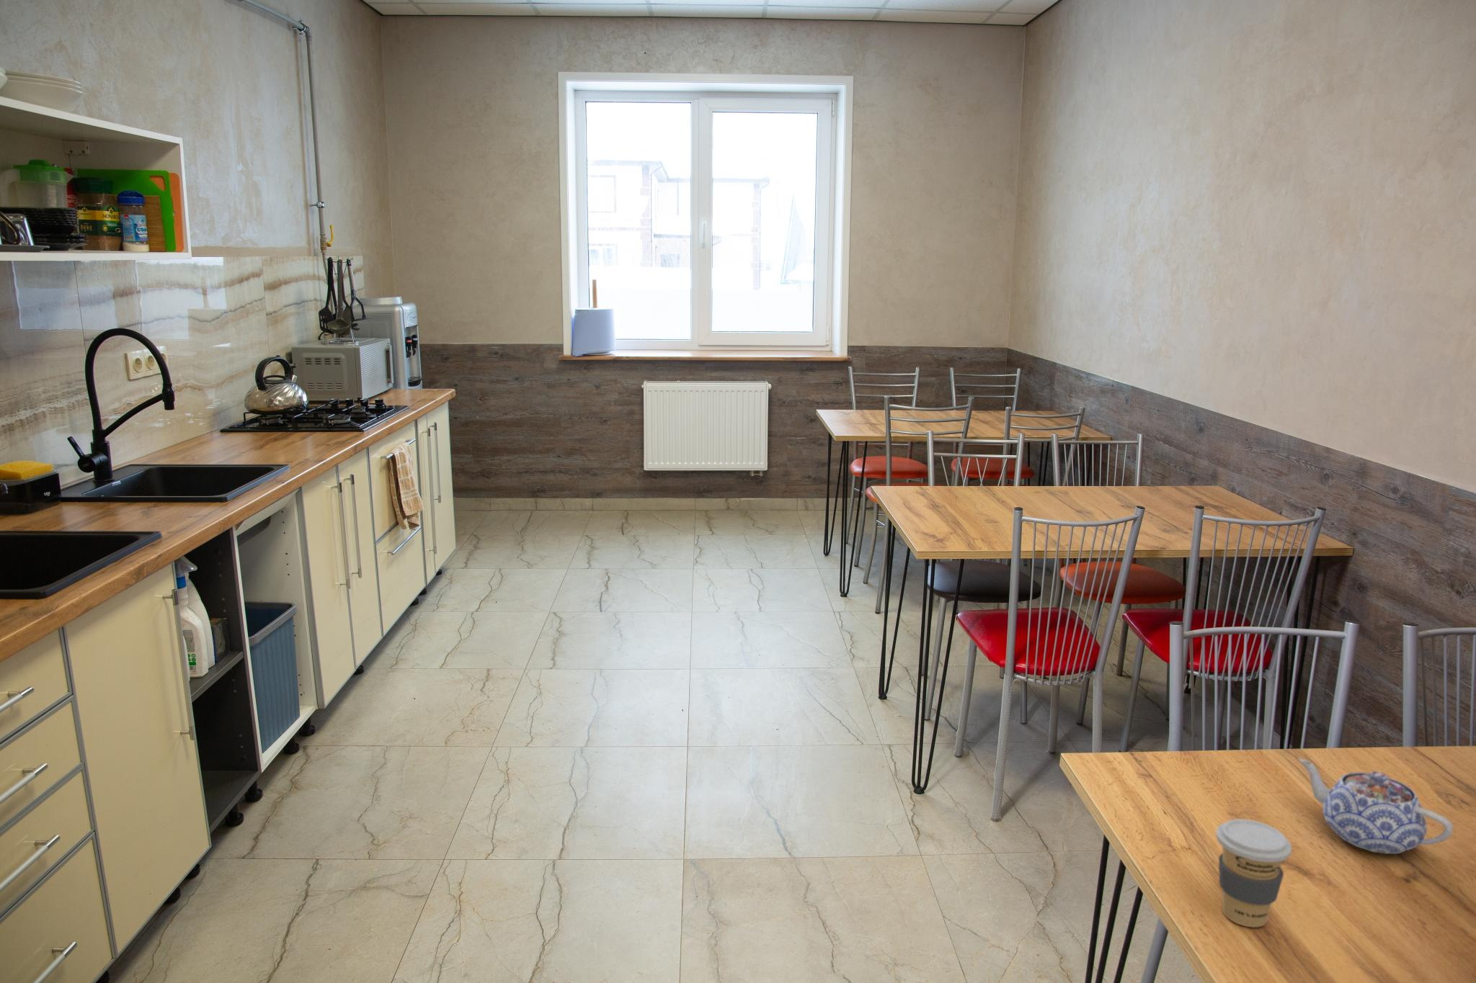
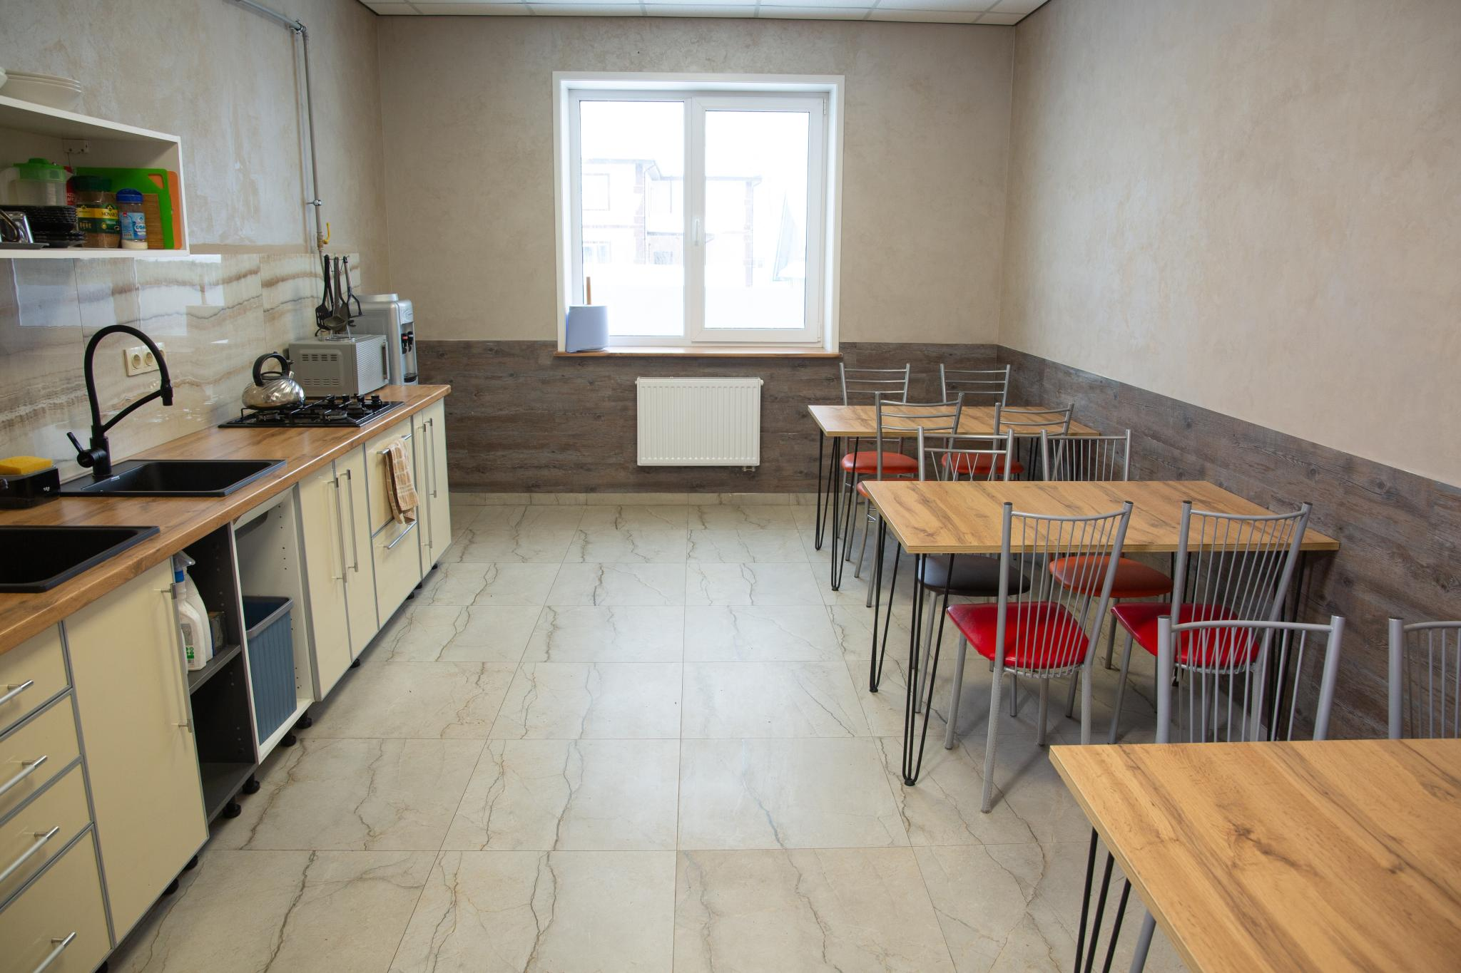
- coffee cup (1249, 874)
- teapot (1370, 804)
